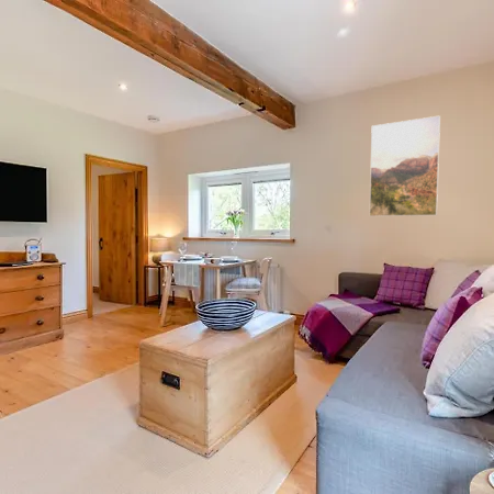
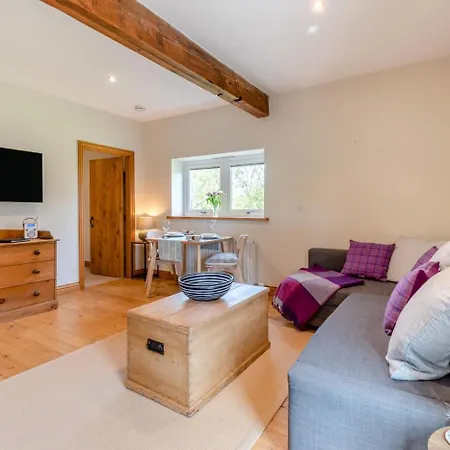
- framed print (403, 168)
